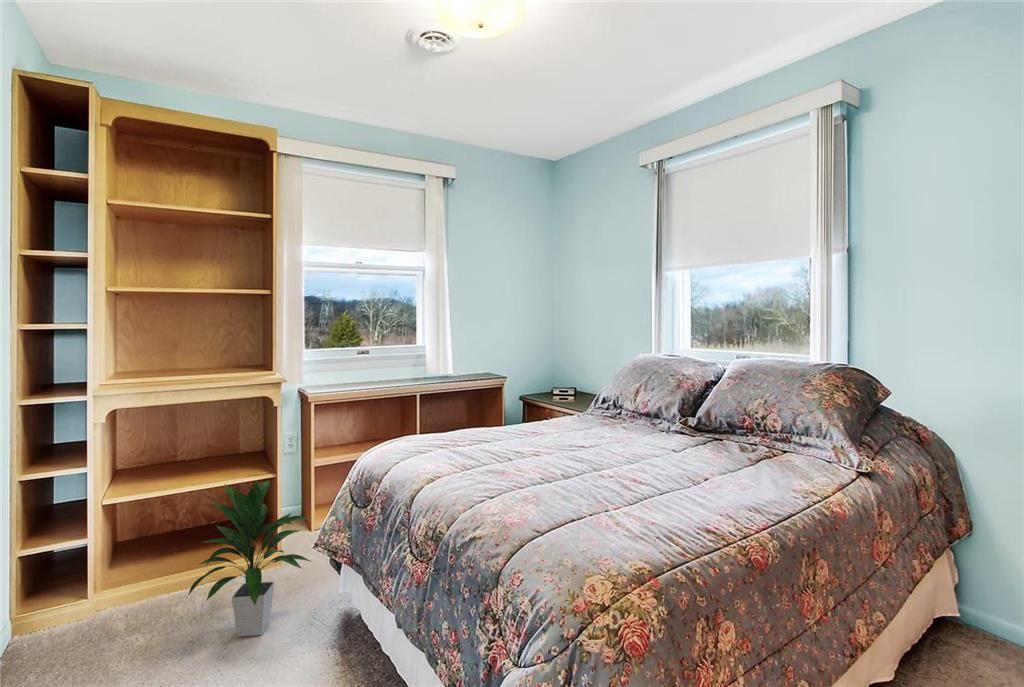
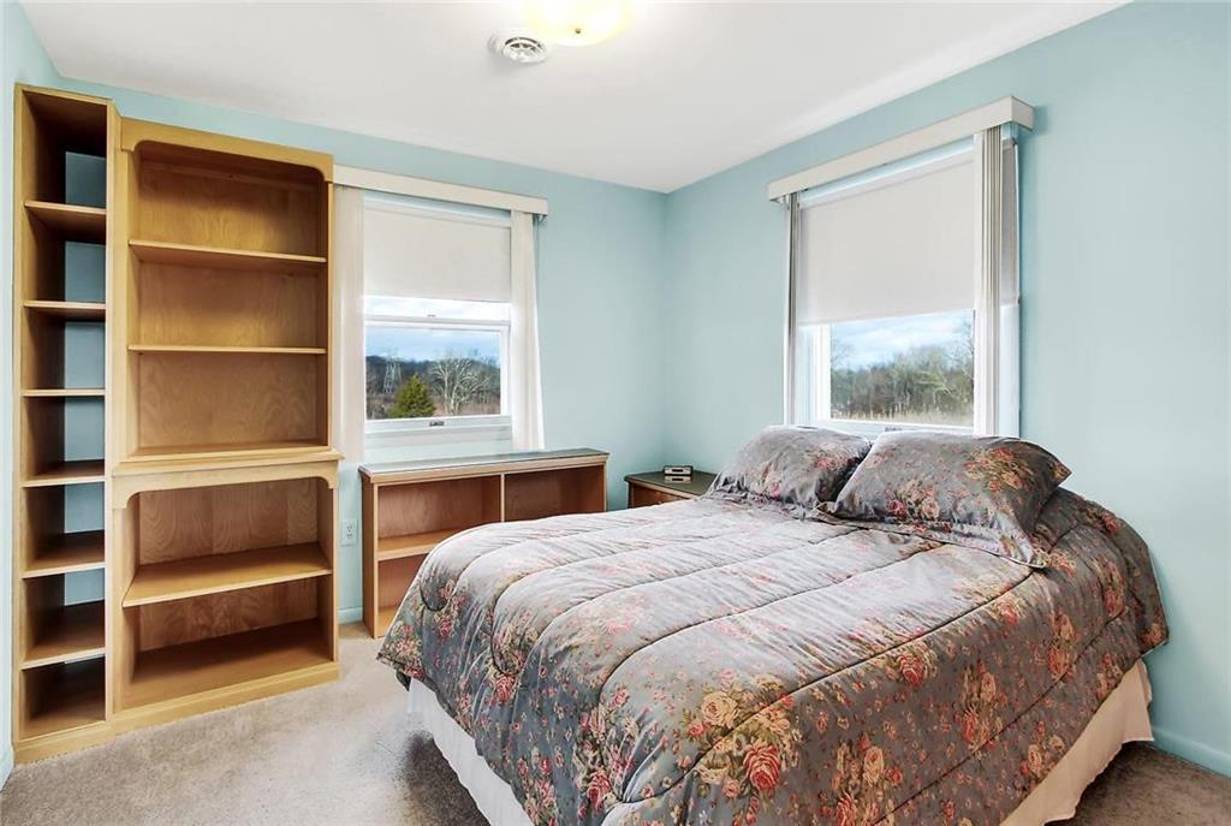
- indoor plant (249, 552)
